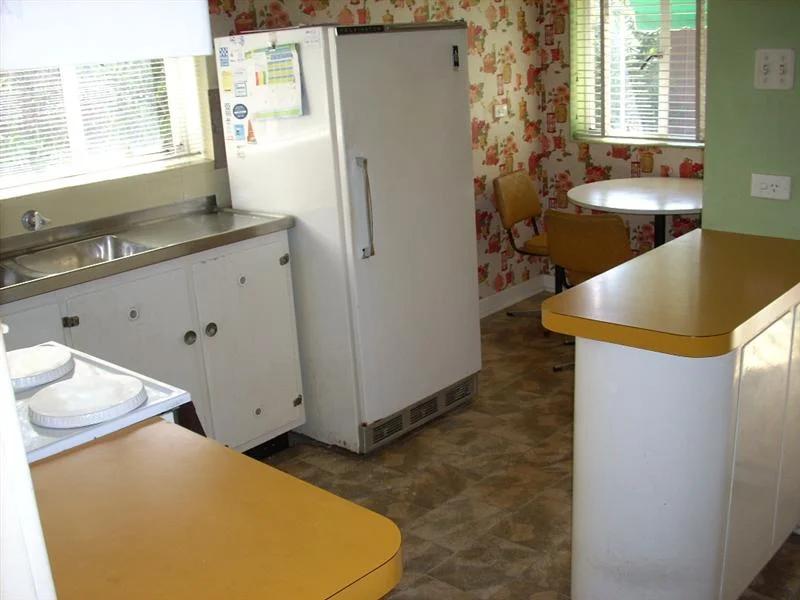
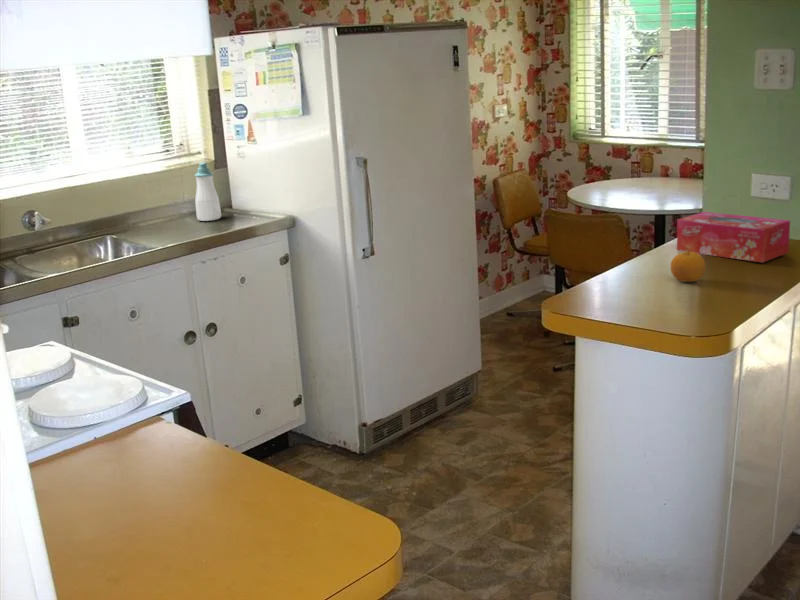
+ tissue box (732, 235)
+ fruit (687, 263)
+ soap bottle (206, 191)
